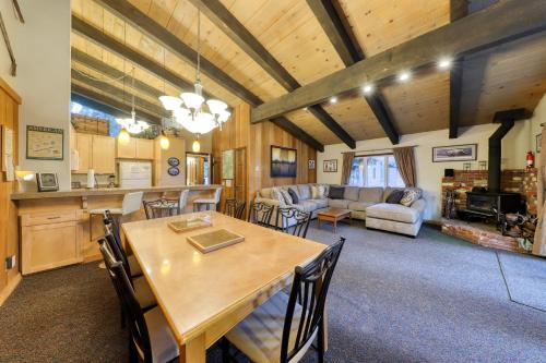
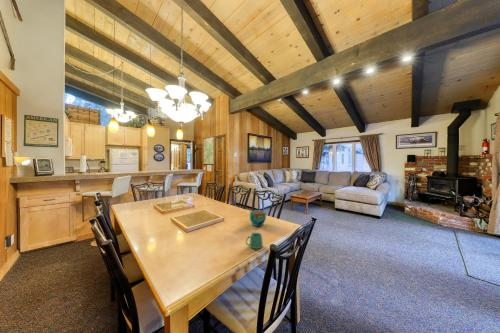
+ mug (253, 241)
+ cup (257, 217)
